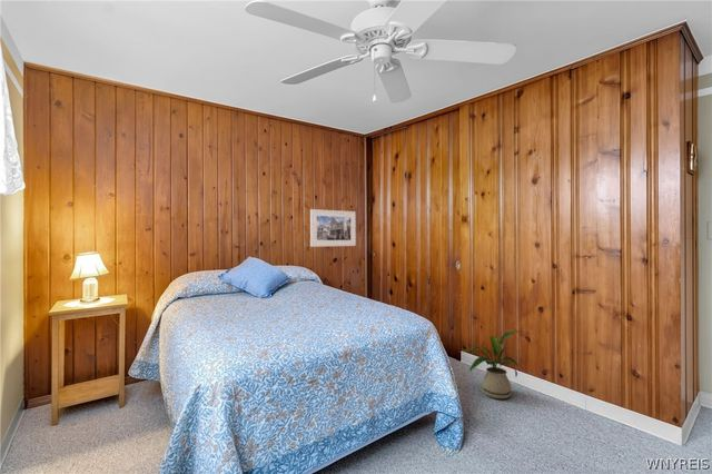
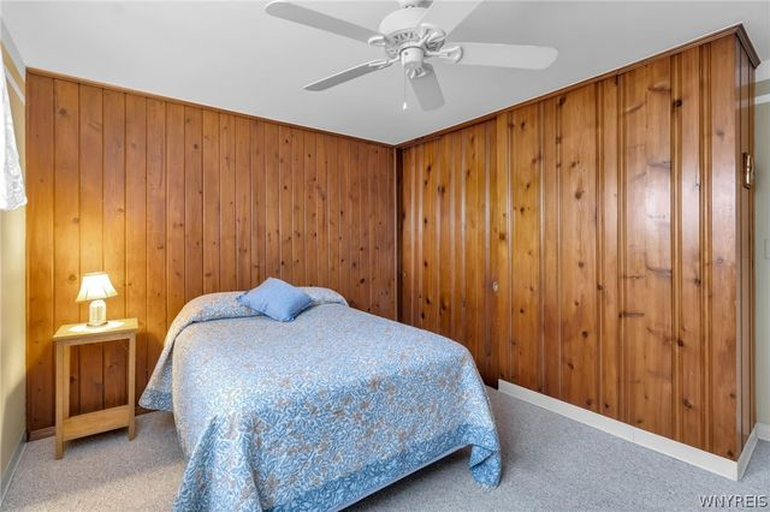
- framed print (334, 228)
- house plant (490, 361)
